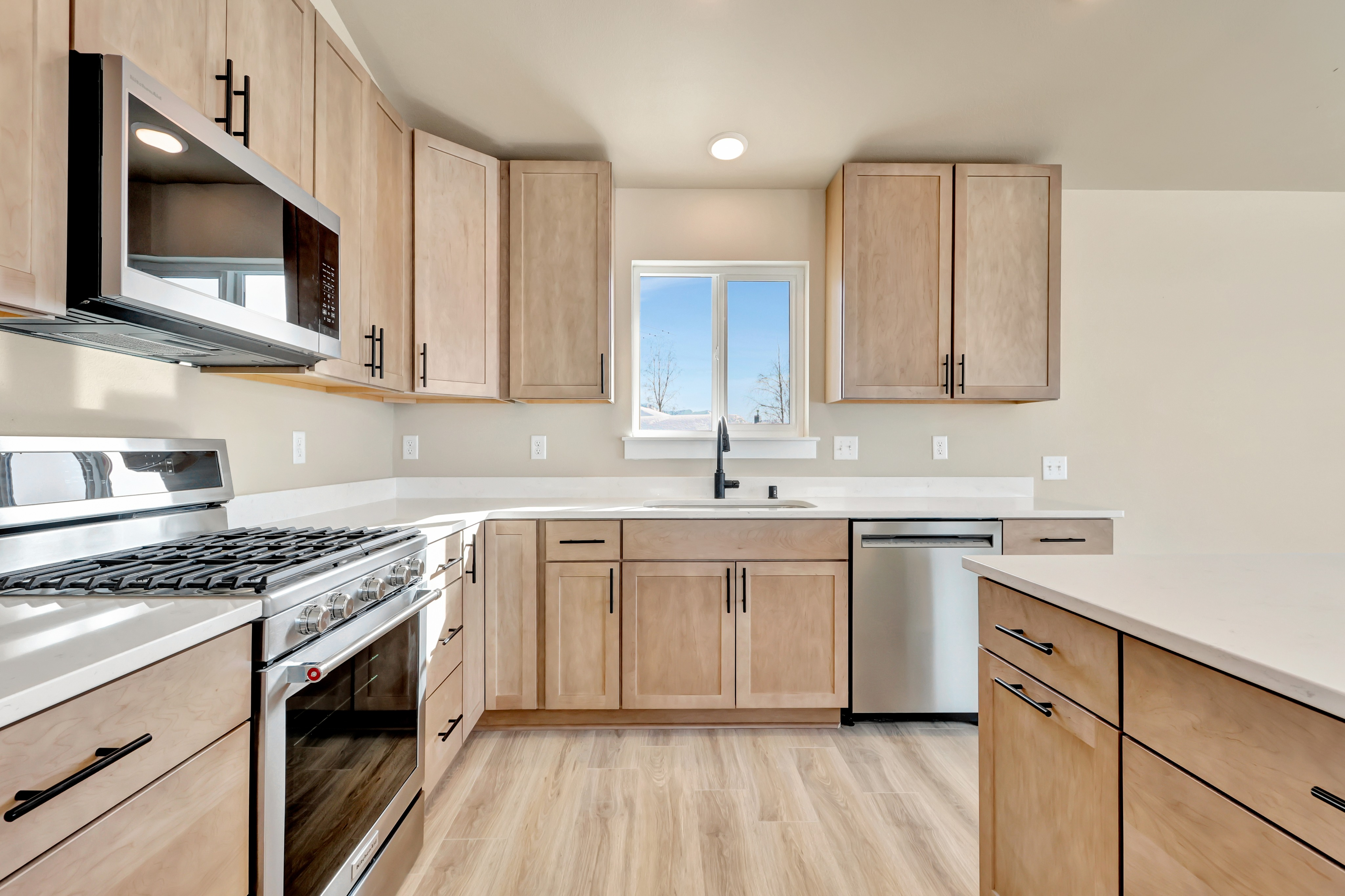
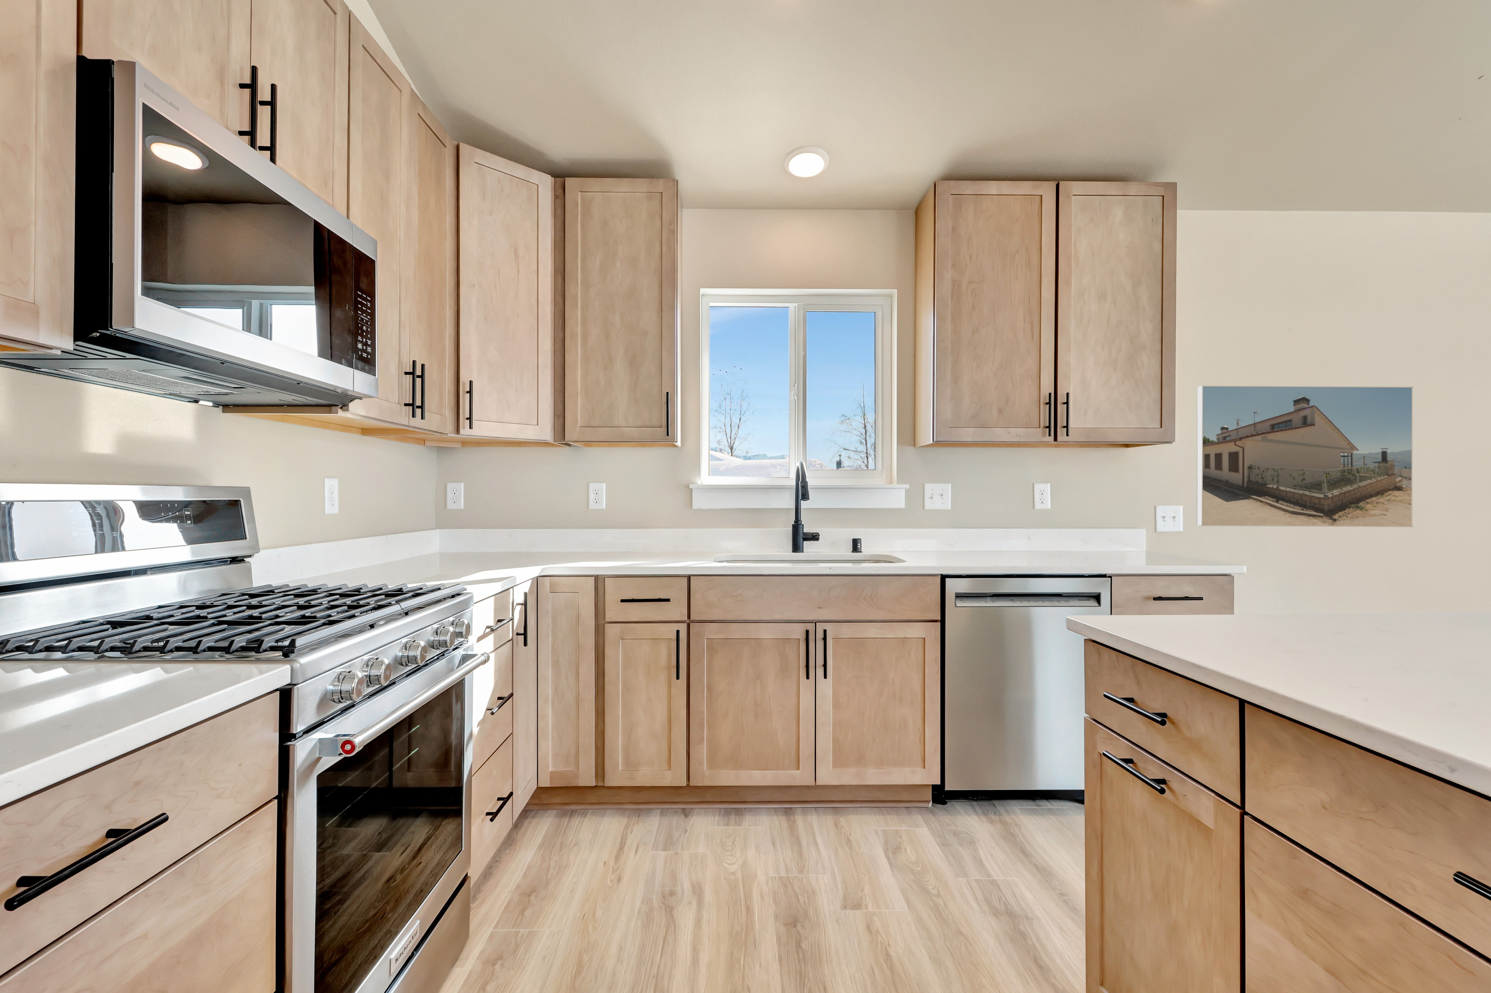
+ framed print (1304, 457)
